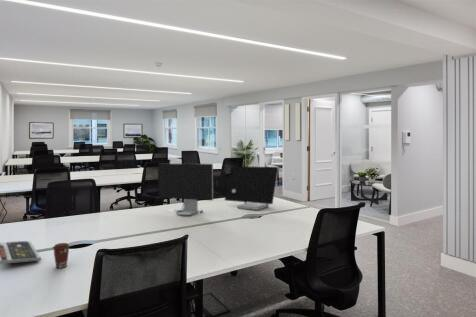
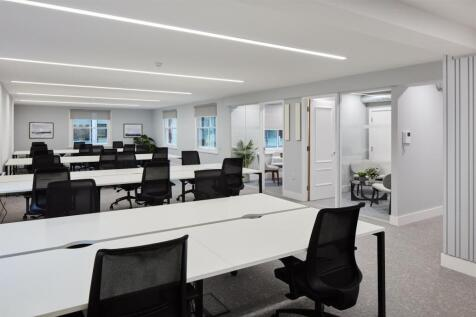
- coffee cup (61, 255)
- computer keyboard (14, 251)
- computer monitor (252, 187)
- computer monitor (179, 187)
